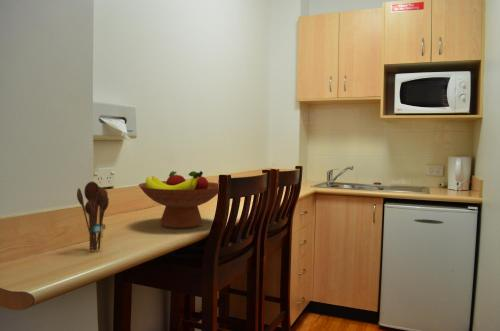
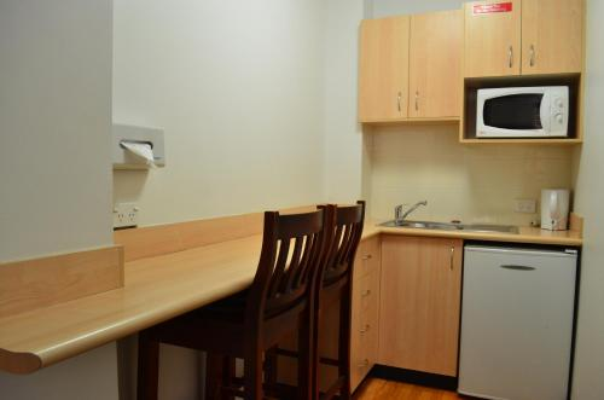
- fruit bowl (181, 197)
- utensil holder (93, 215)
